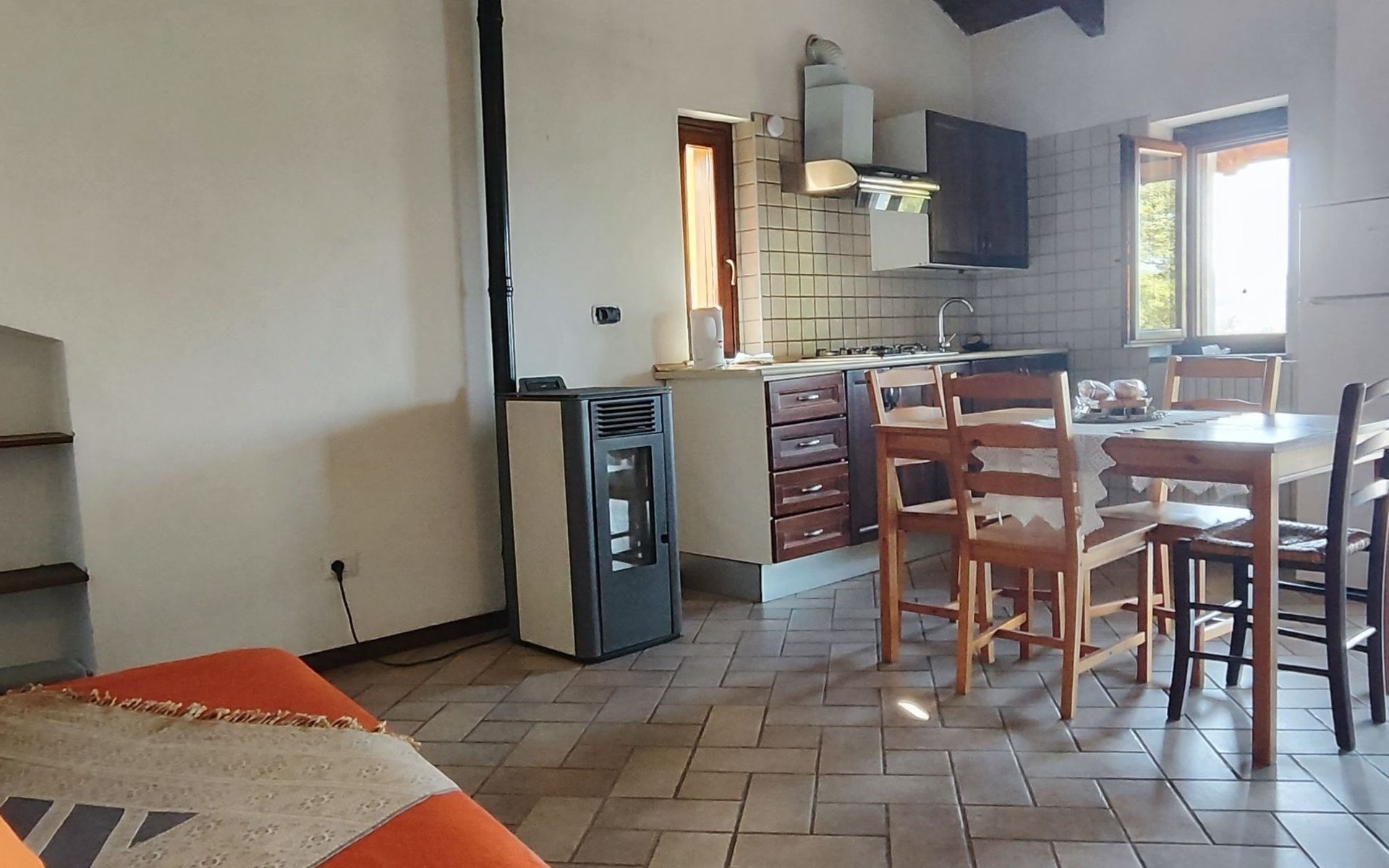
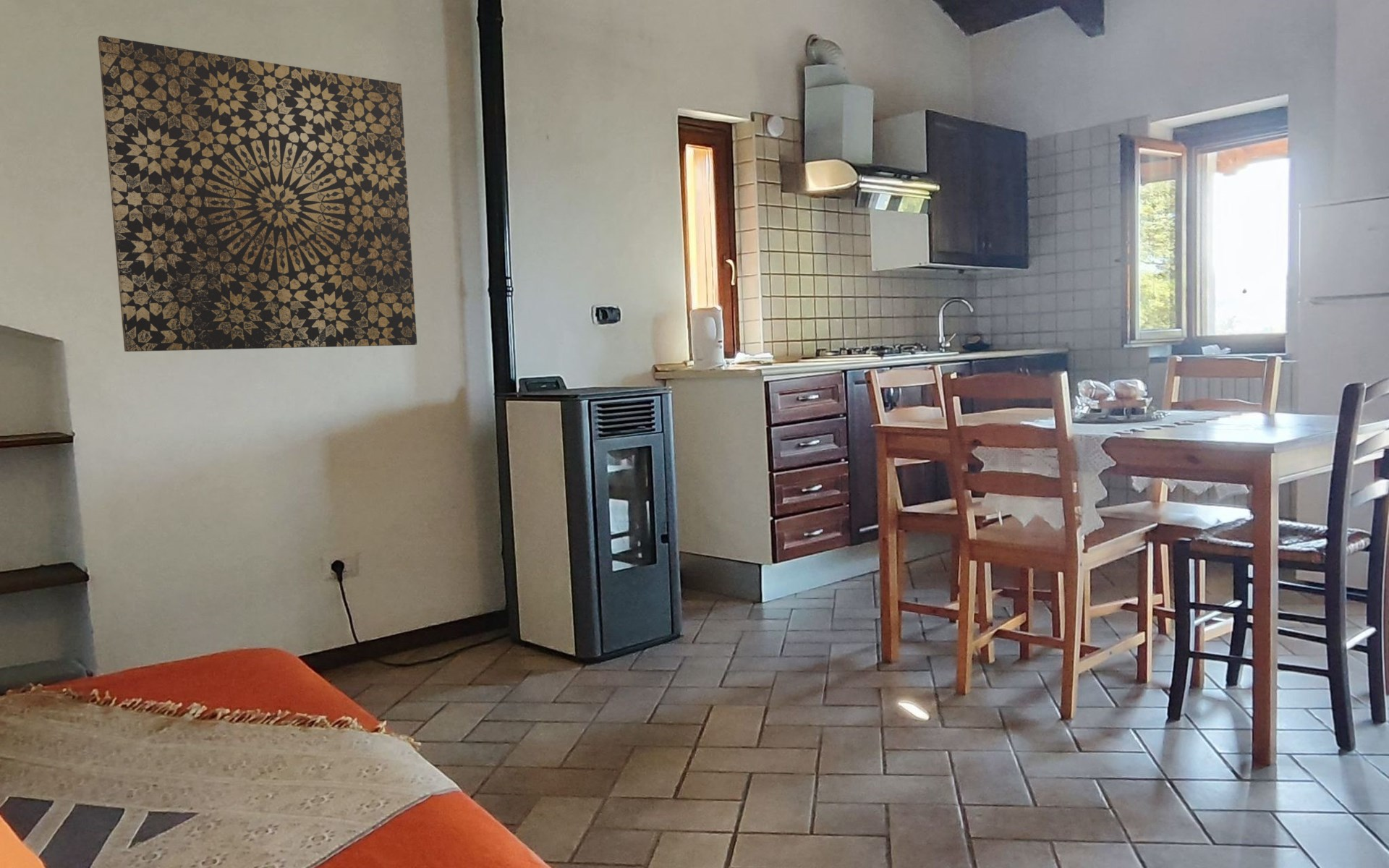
+ wall art (273, 207)
